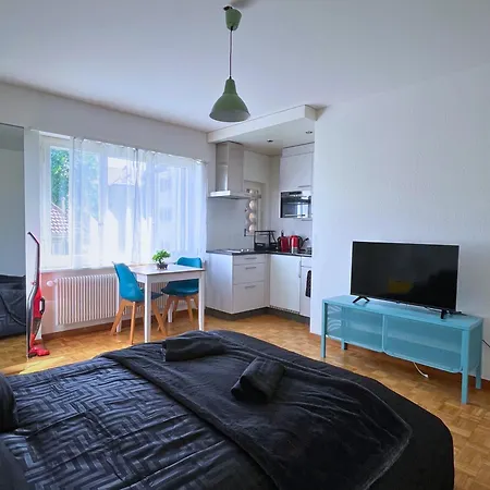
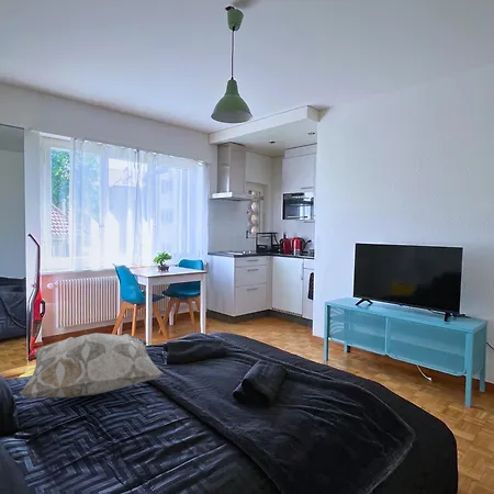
+ decorative pillow (94, 361)
